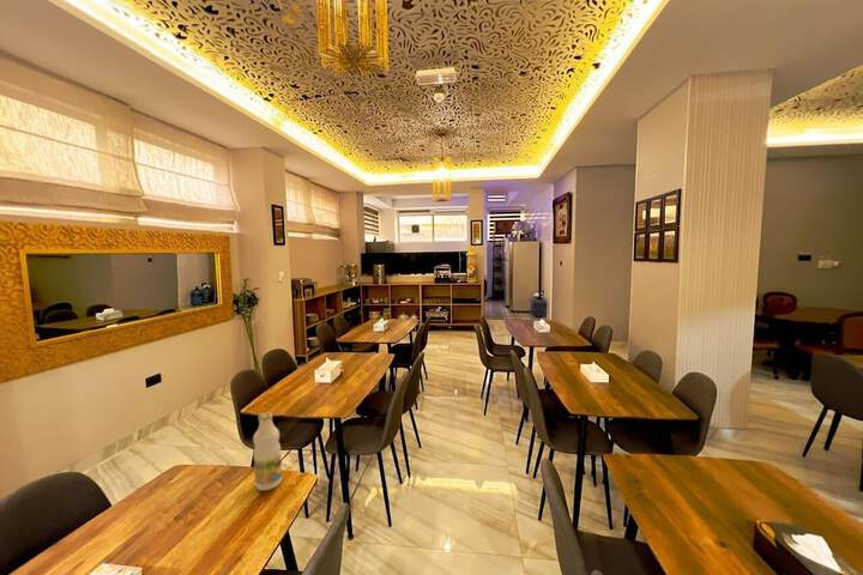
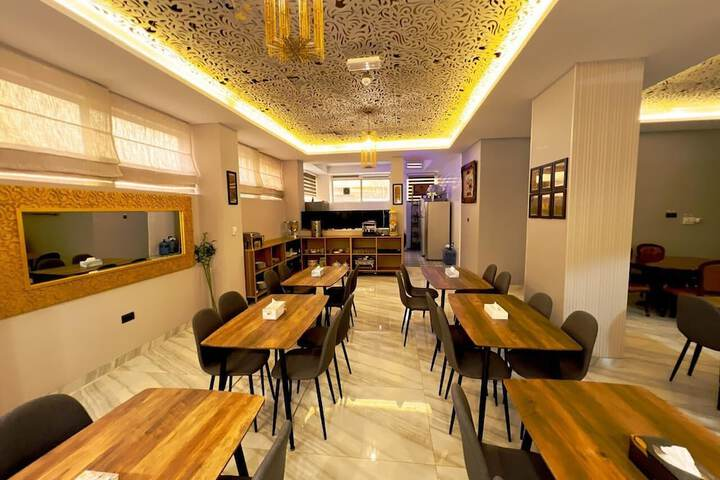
- bottle (266, 449)
